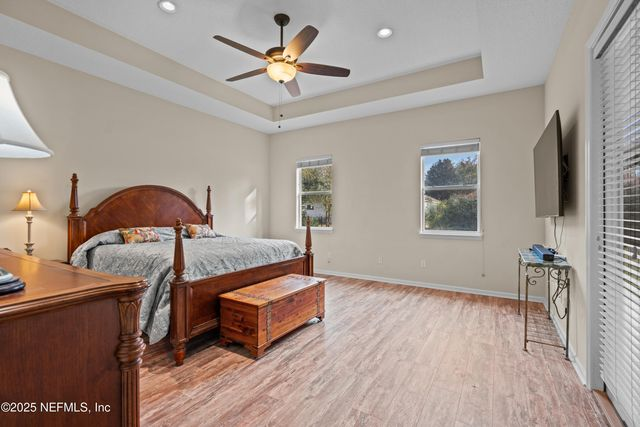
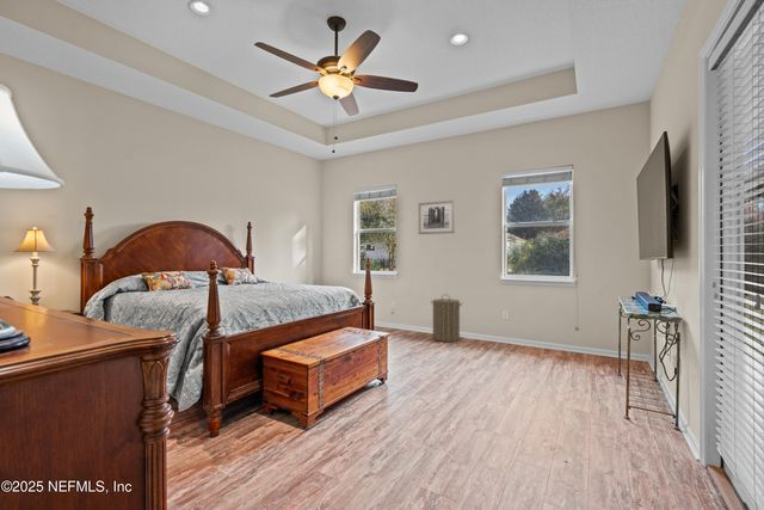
+ laundry hamper (445, 317)
+ wall art (436, 217)
